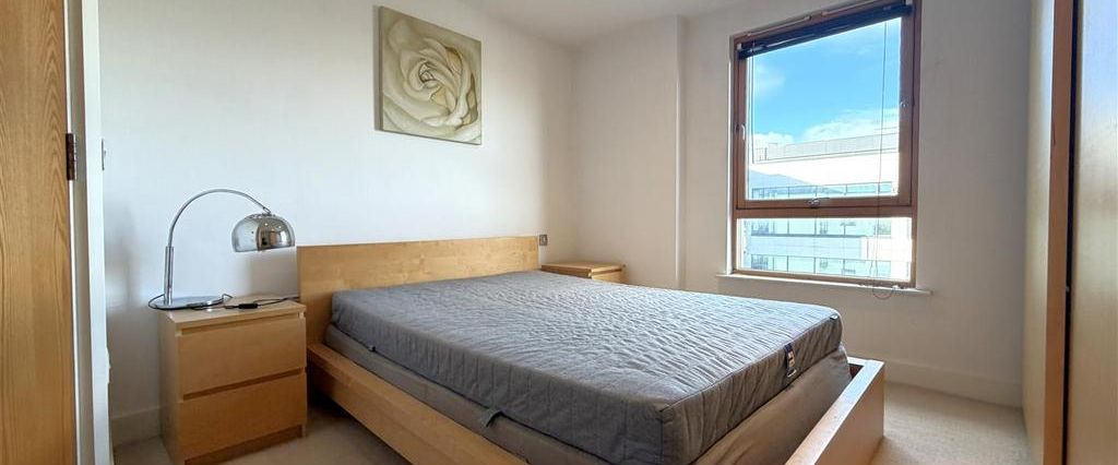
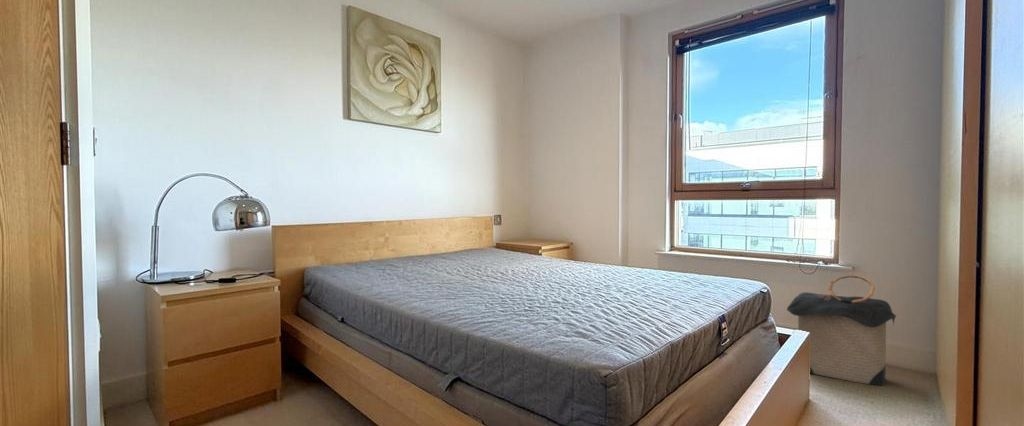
+ laundry hamper (837, 325)
